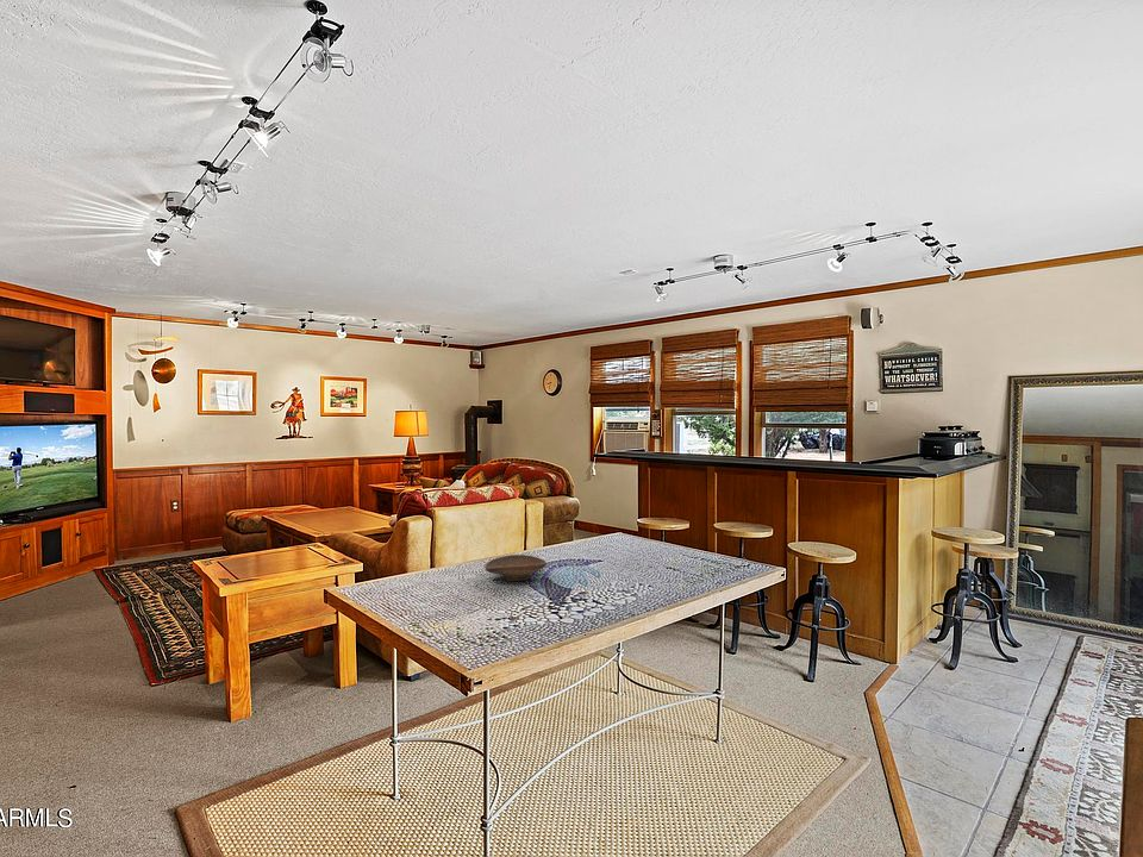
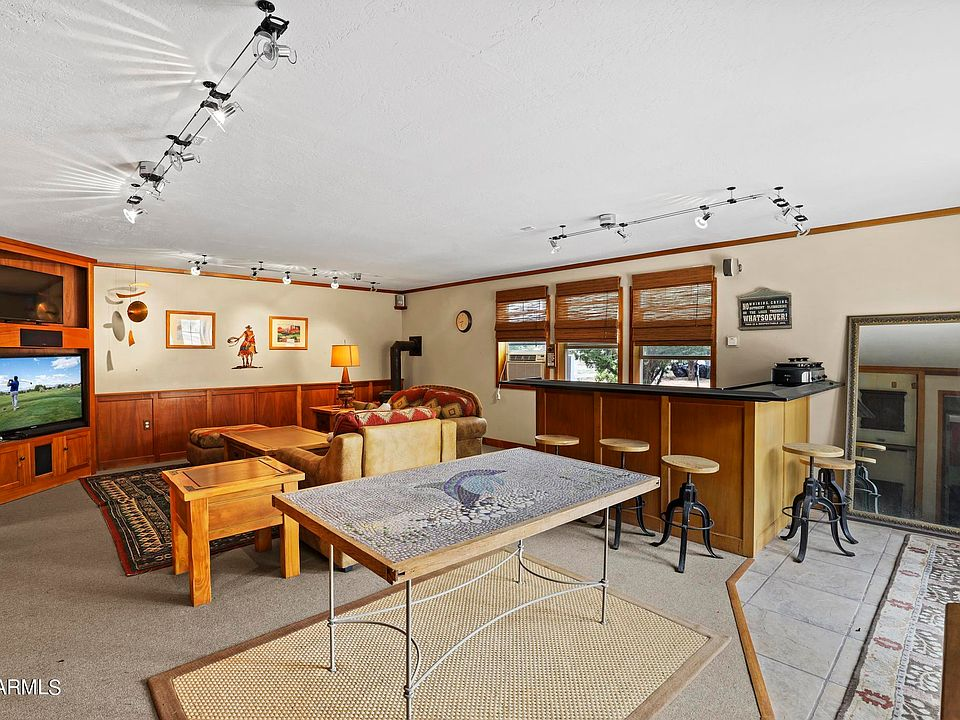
- decorative bowl (516, 568)
